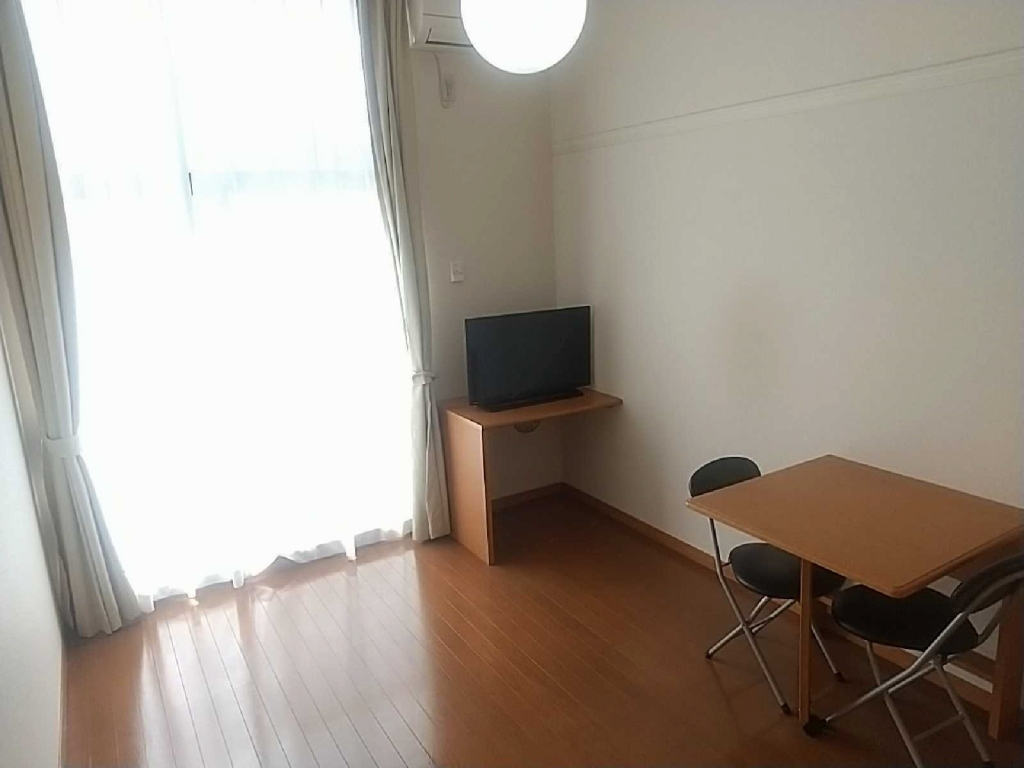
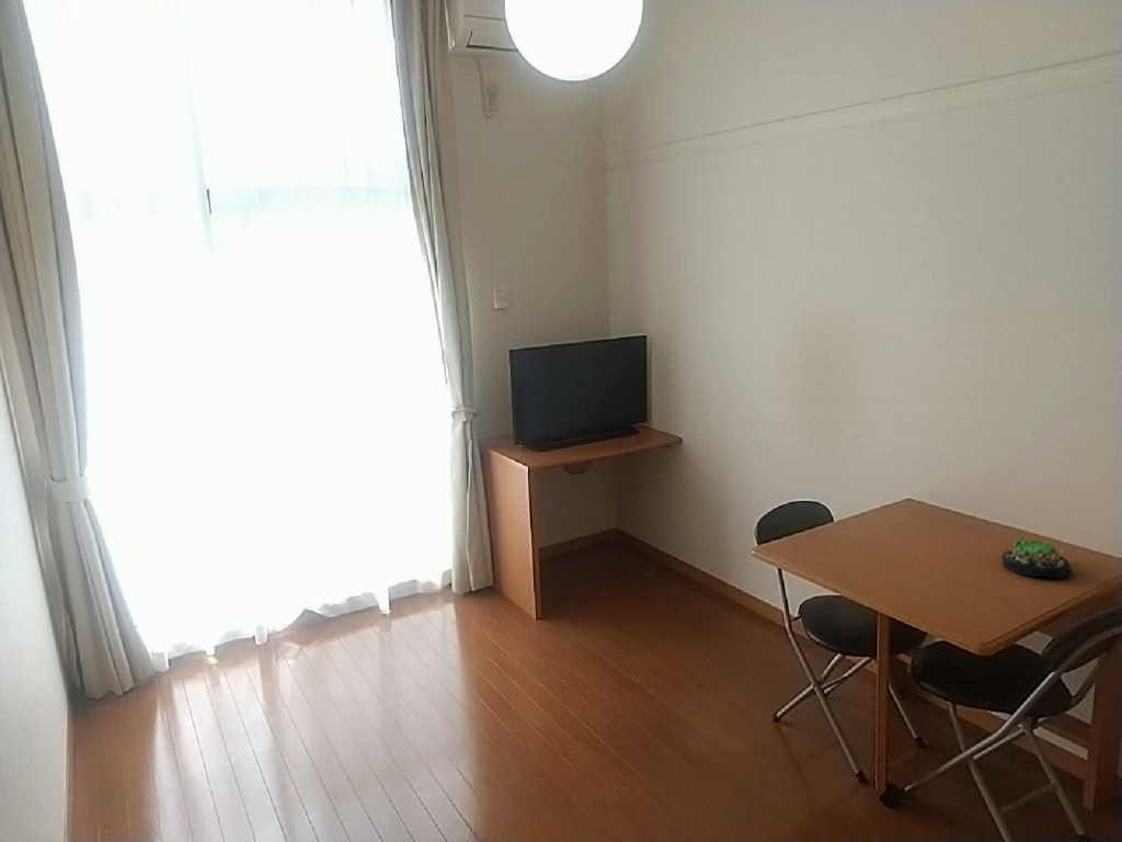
+ succulent plant (1034, 554)
